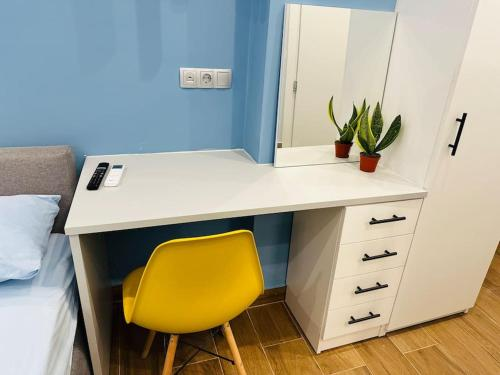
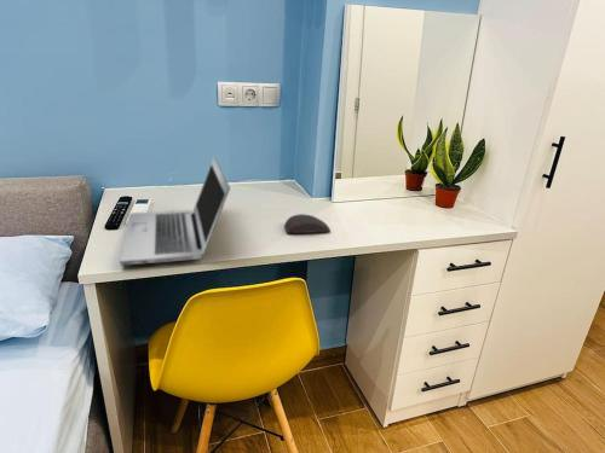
+ laptop (177, 210)
+ computer mouse (306, 222)
